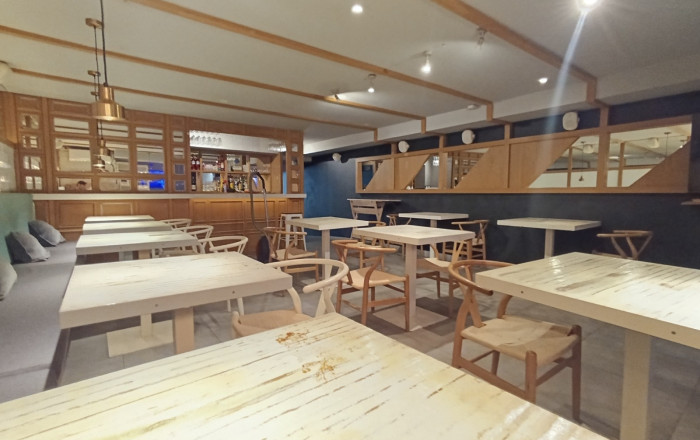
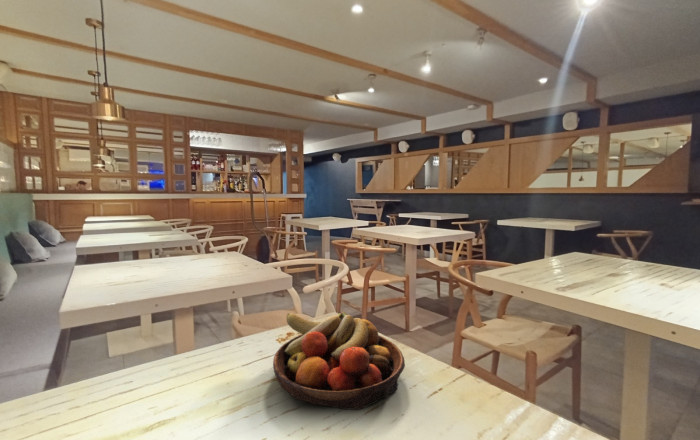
+ fruit bowl (337, 349)
